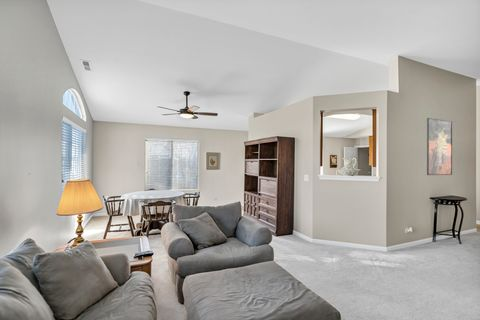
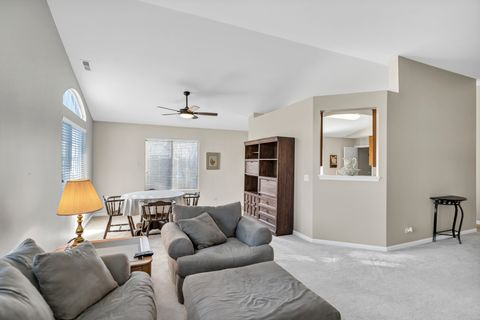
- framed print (440, 147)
